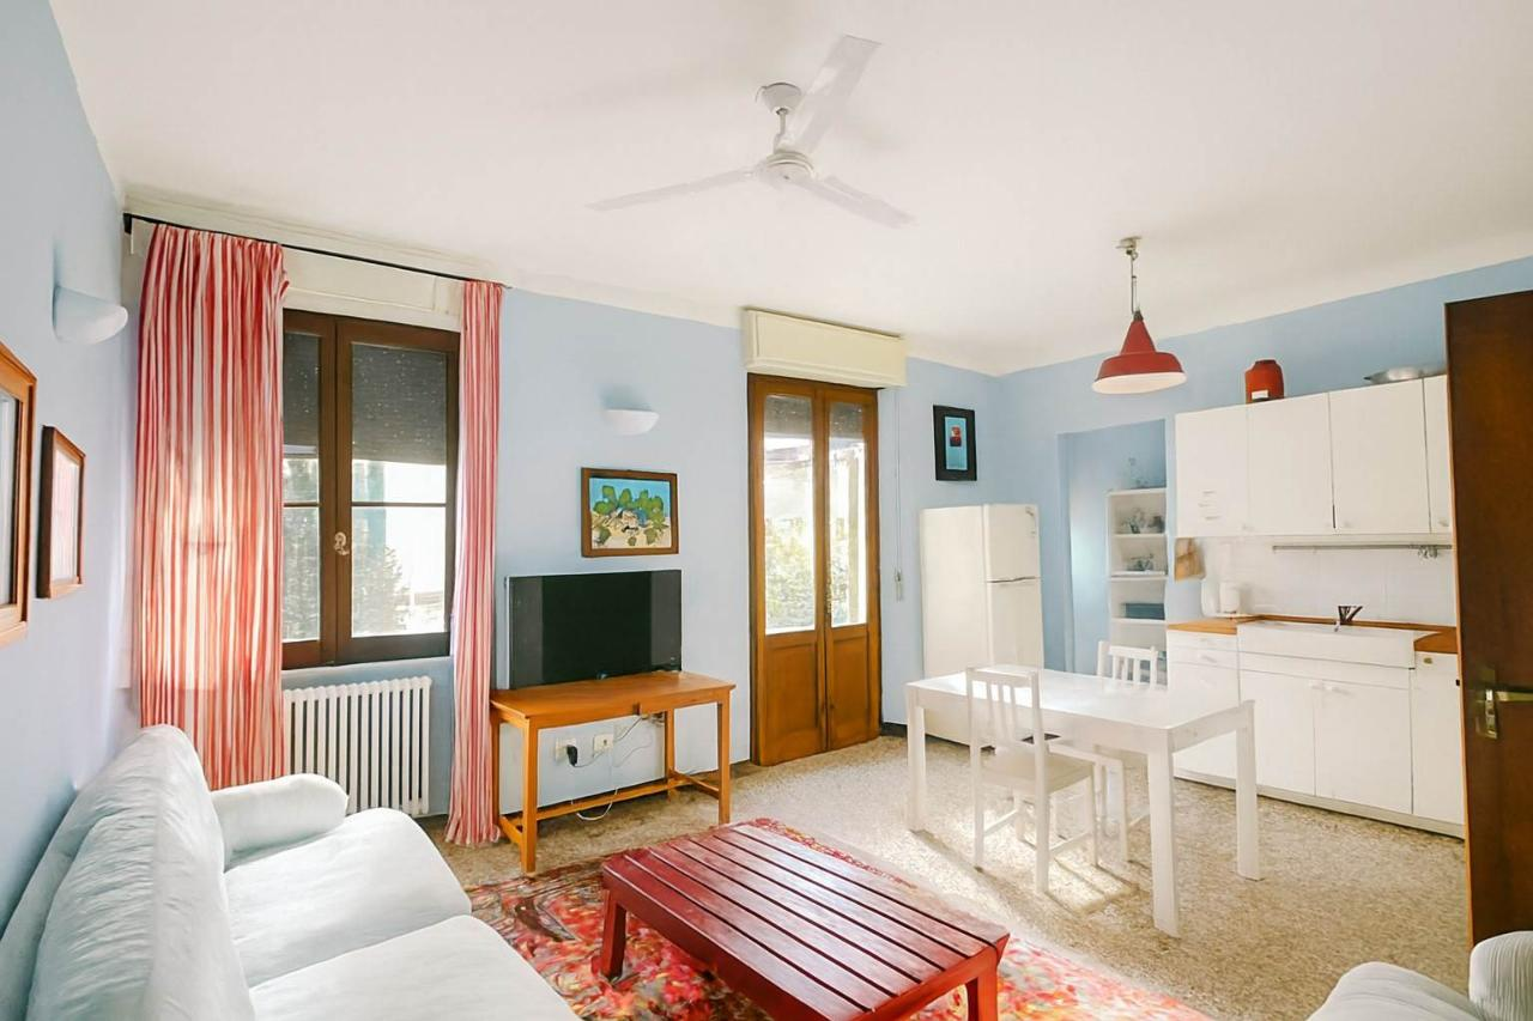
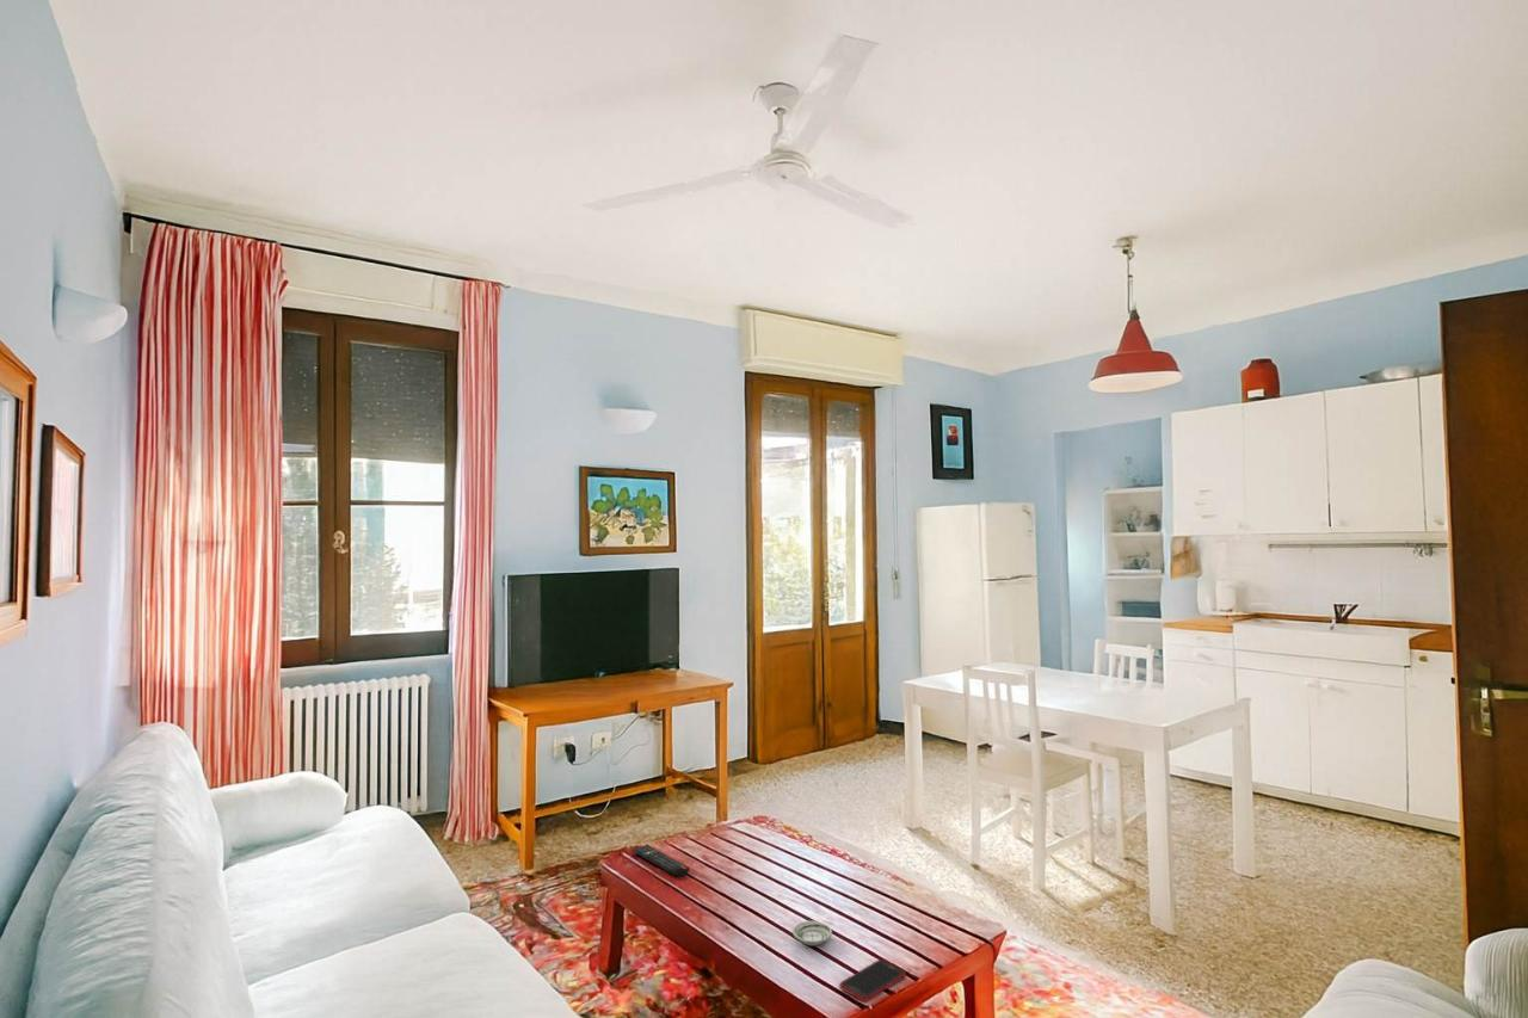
+ saucer (812, 934)
+ cell phone (873, 980)
+ remote control (660, 860)
